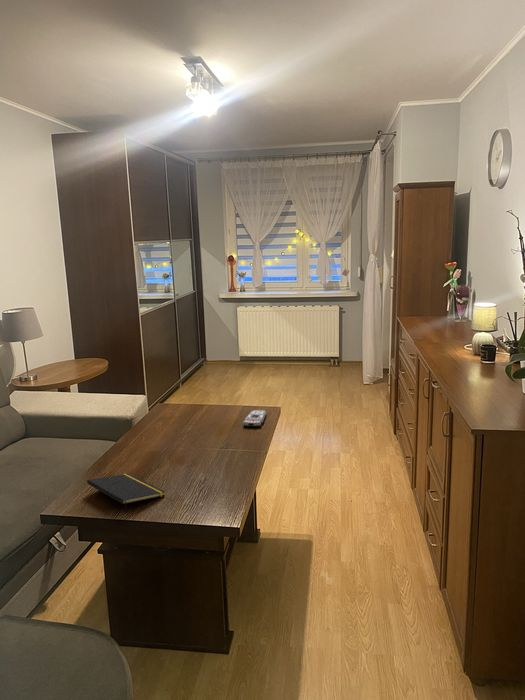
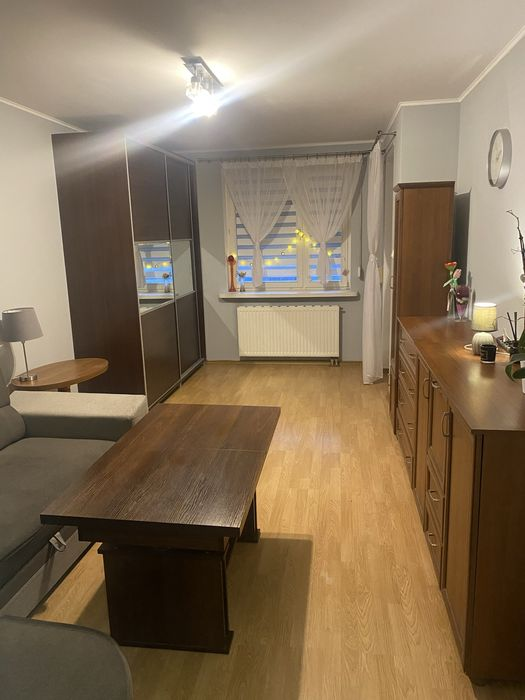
- remote control (255, 418)
- notepad (125, 487)
